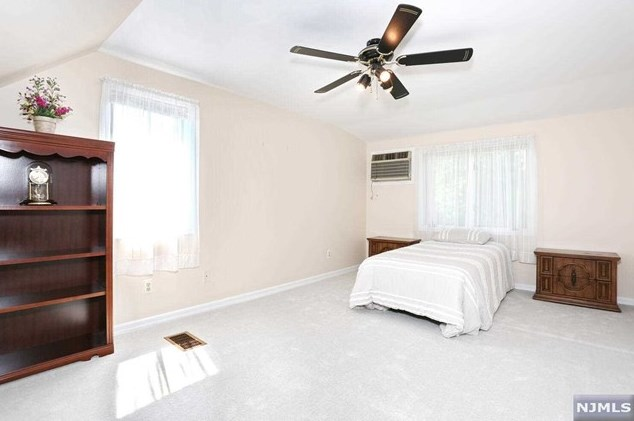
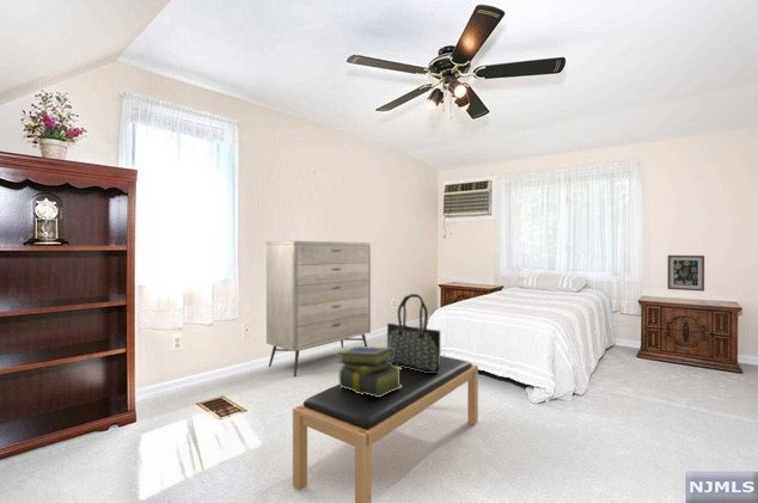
+ dresser (322, 300)
+ tote bag (412, 330)
+ bench (399, 412)
+ stack of books (367, 368)
+ wall art (685, 272)
